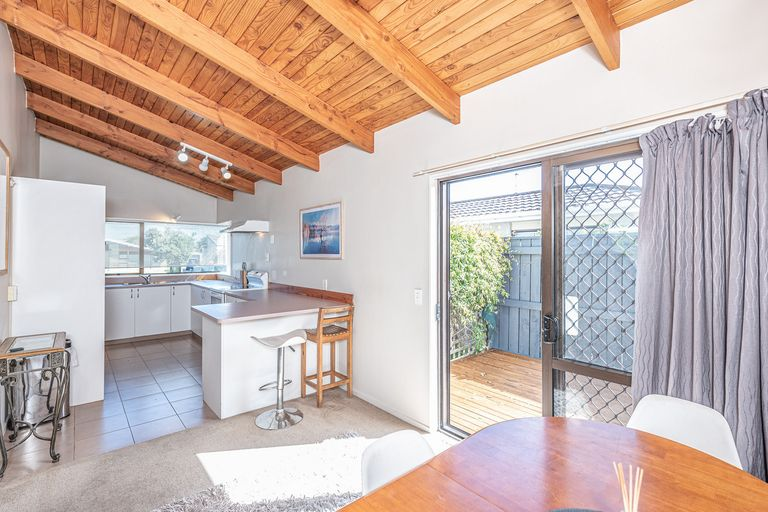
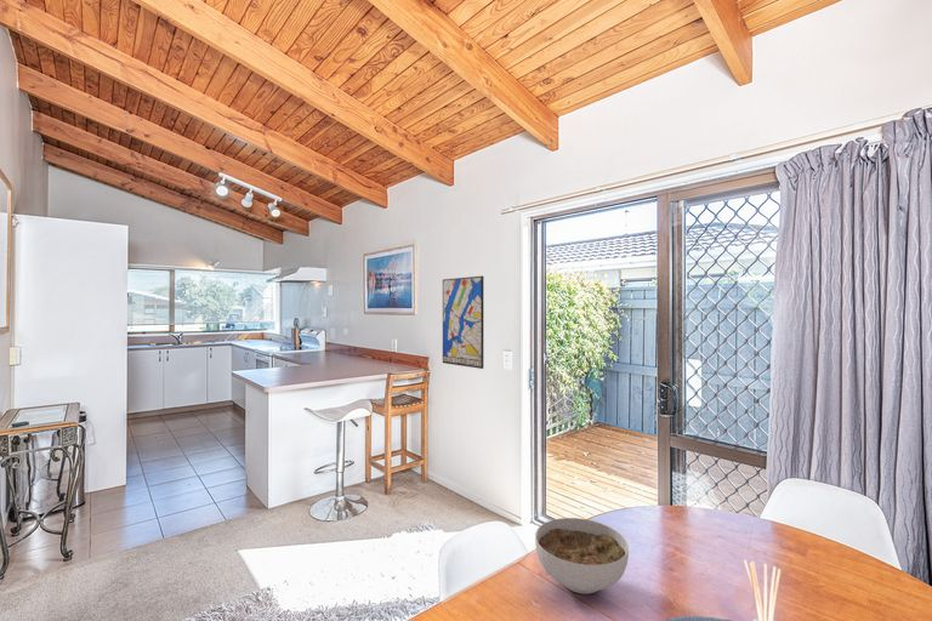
+ bowl (580, 560)
+ wall art (461, 321)
